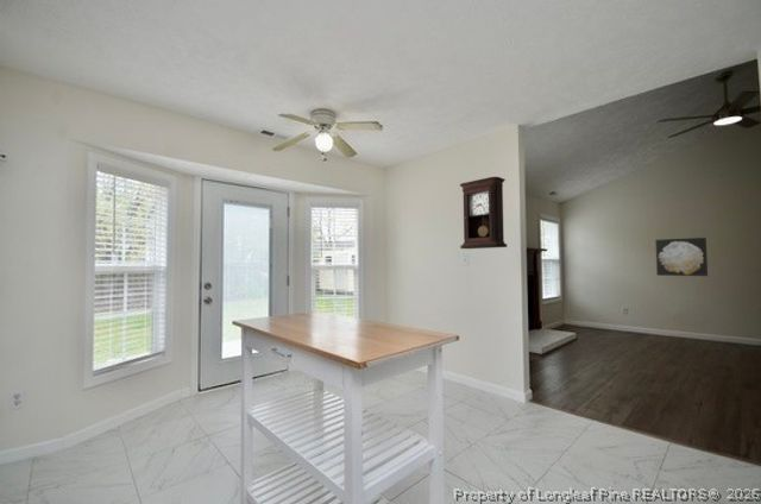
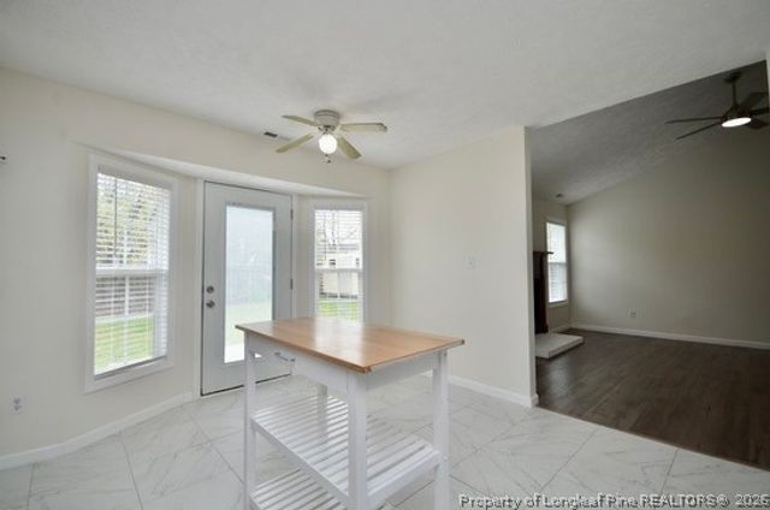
- wall art (680, 257)
- pendulum clock (480, 214)
